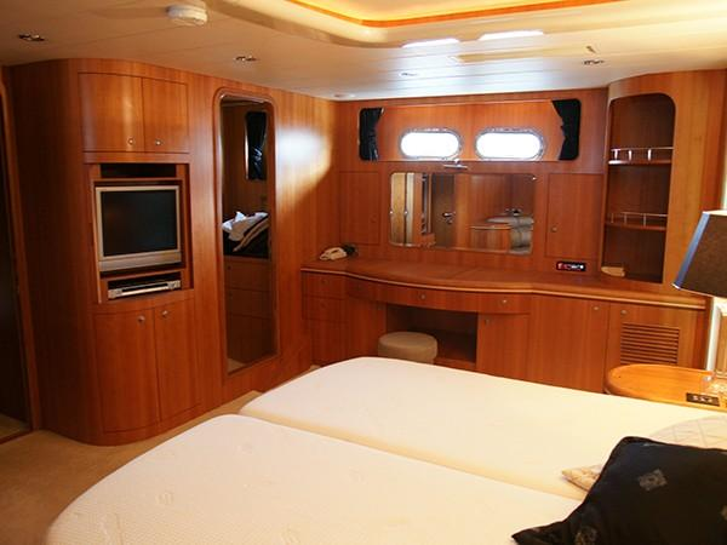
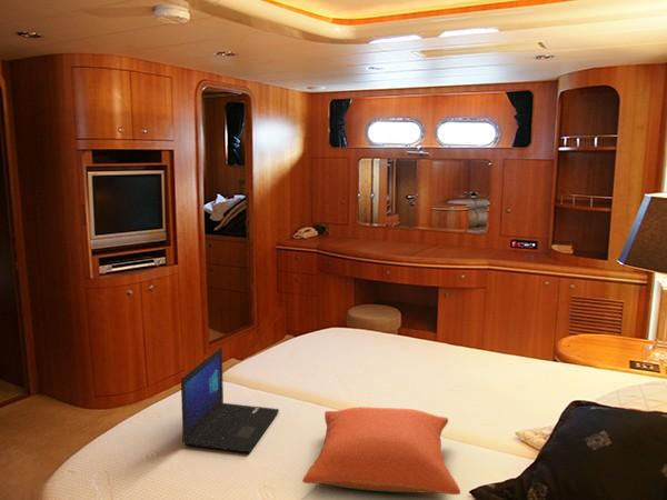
+ pillow (382, 446)
+ laptop (230, 403)
